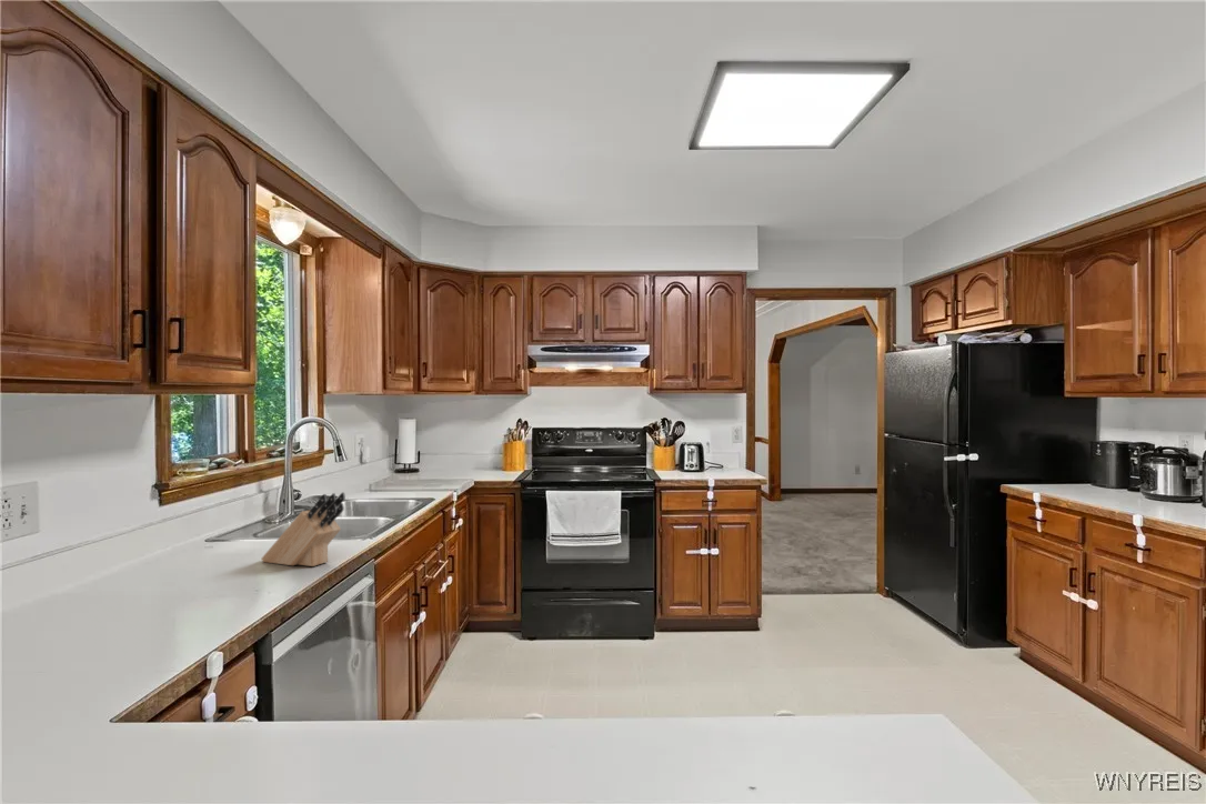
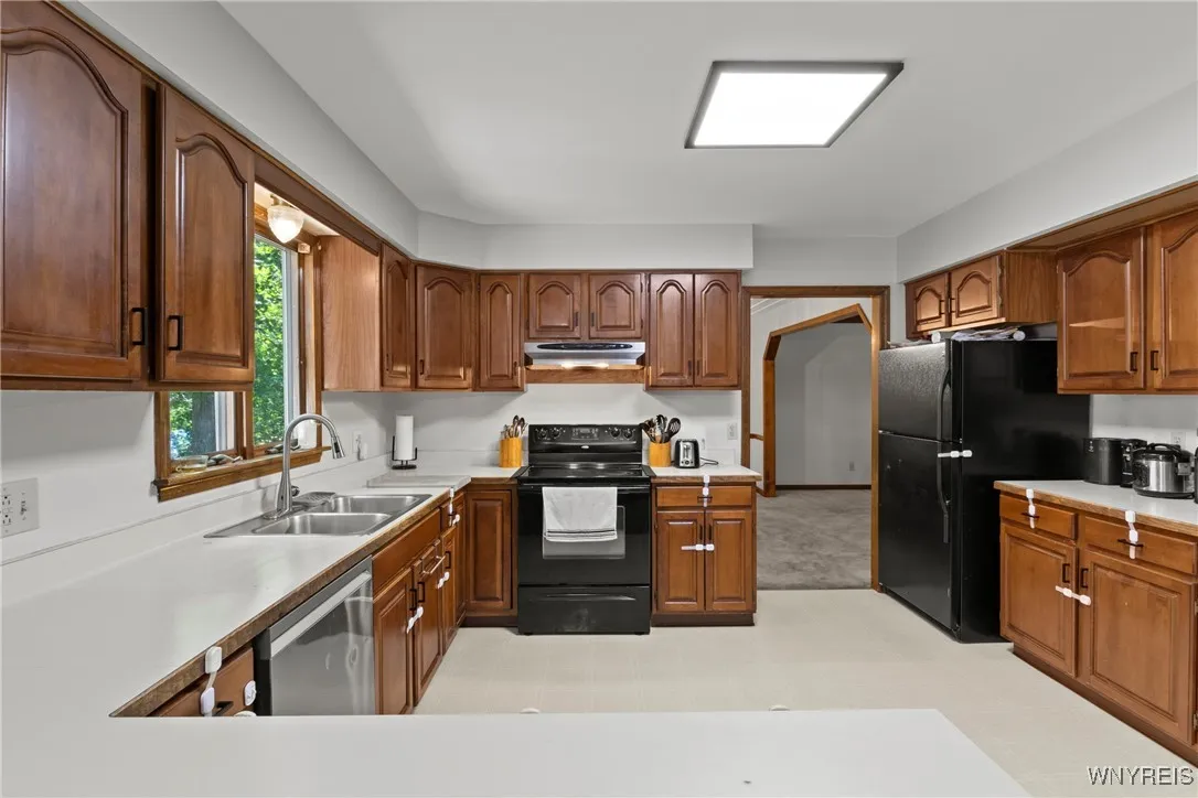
- knife block (305, 526)
